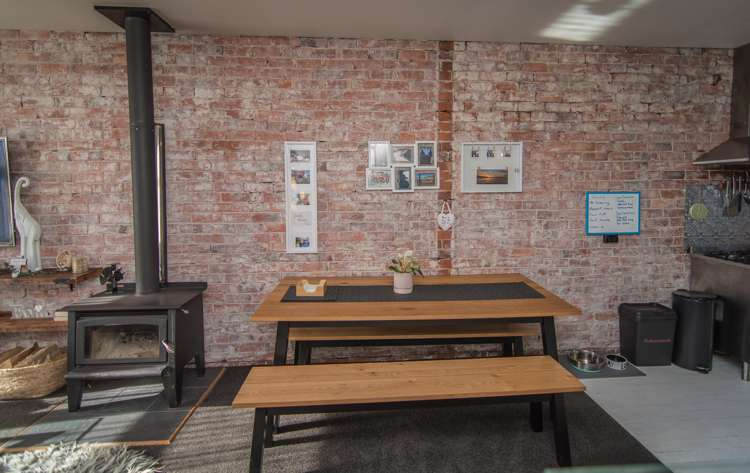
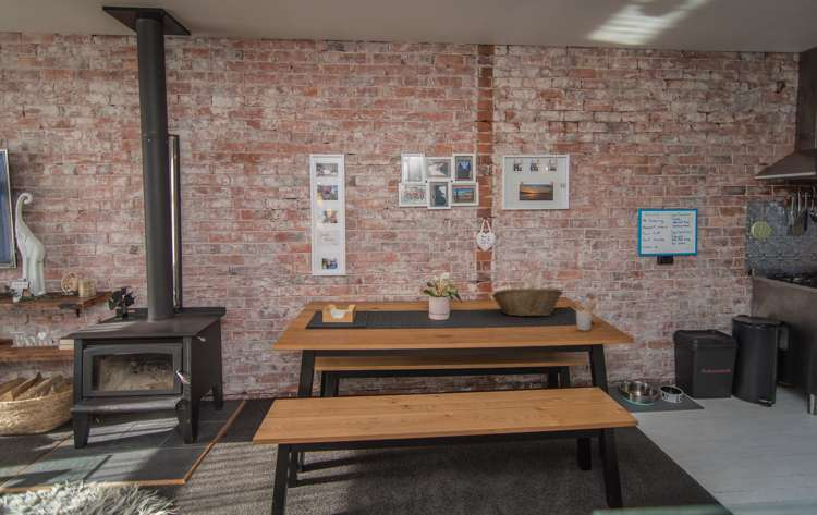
+ utensil holder (586, 315)
+ fruit basket (526, 299)
